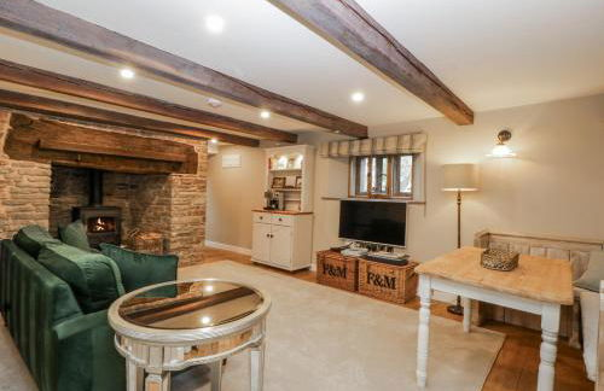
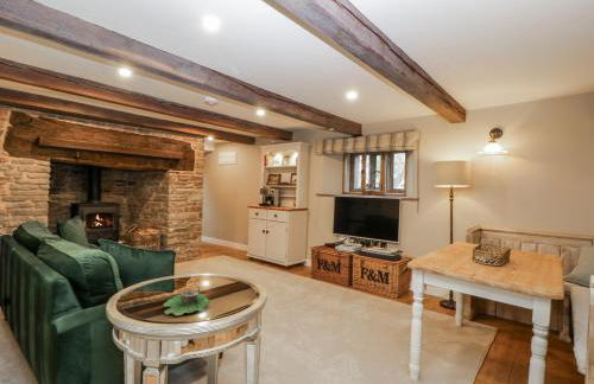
+ succulent planter (187, 299)
